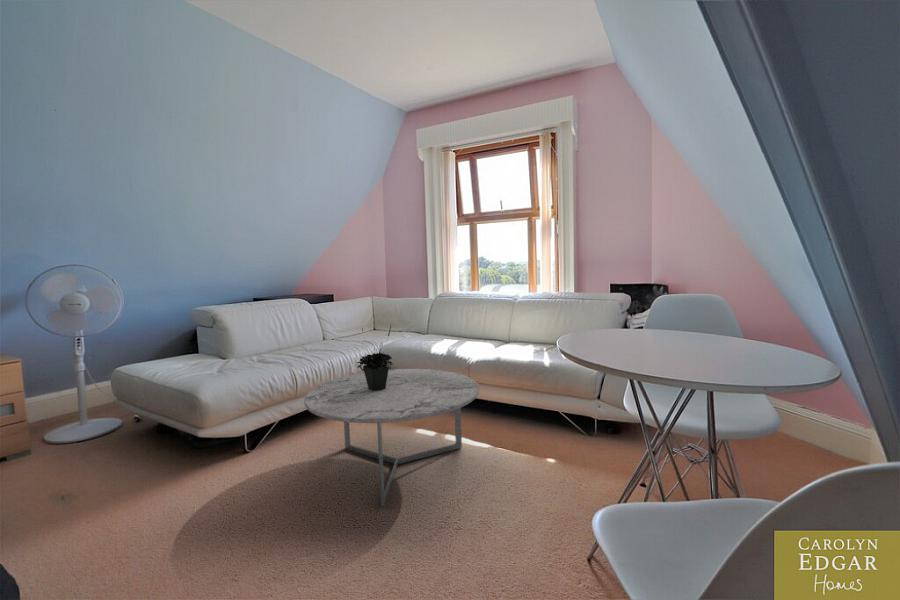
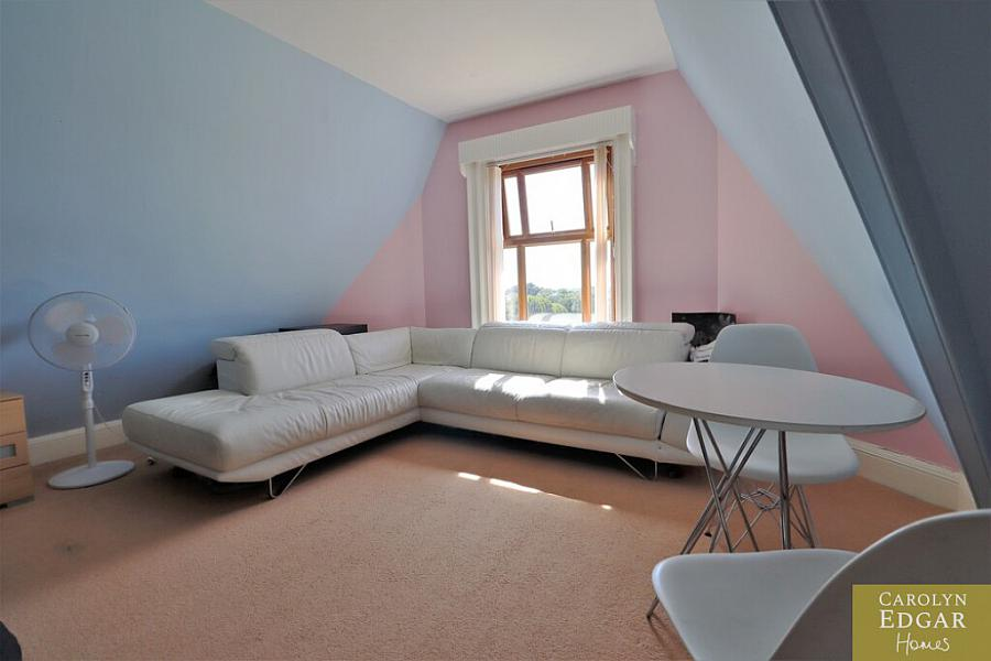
- coffee table (395, 421)
- potted plant (376, 356)
